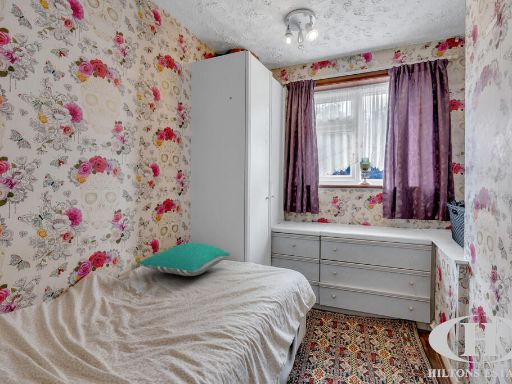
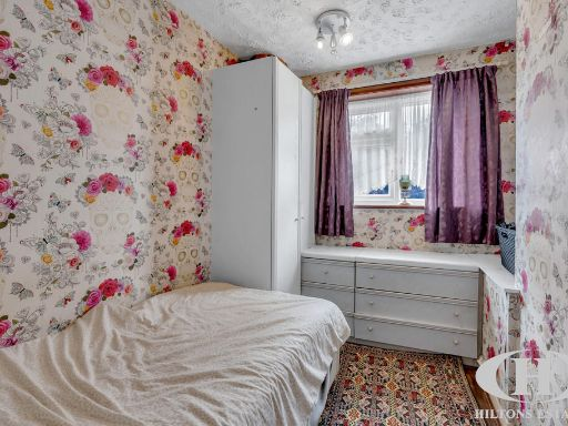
- pillow (186, 259)
